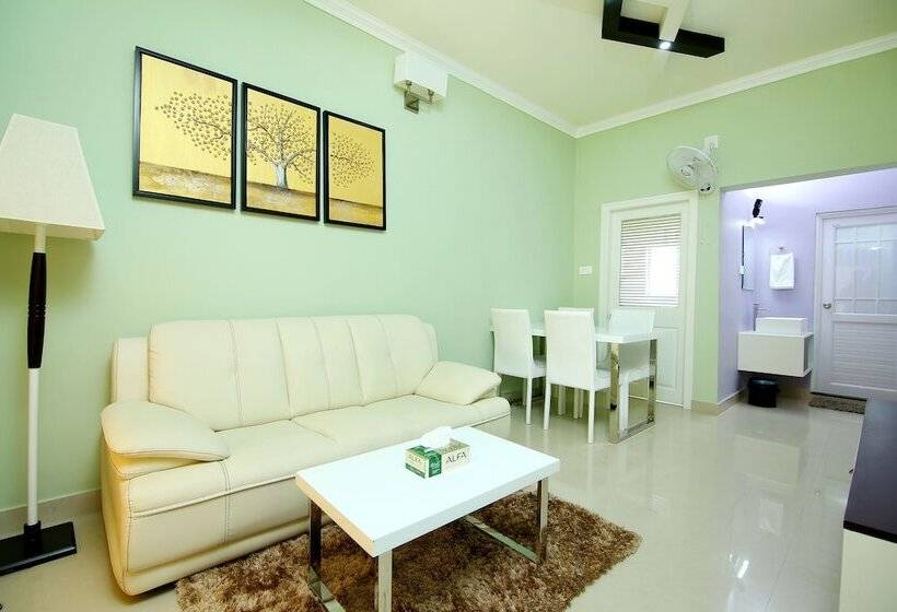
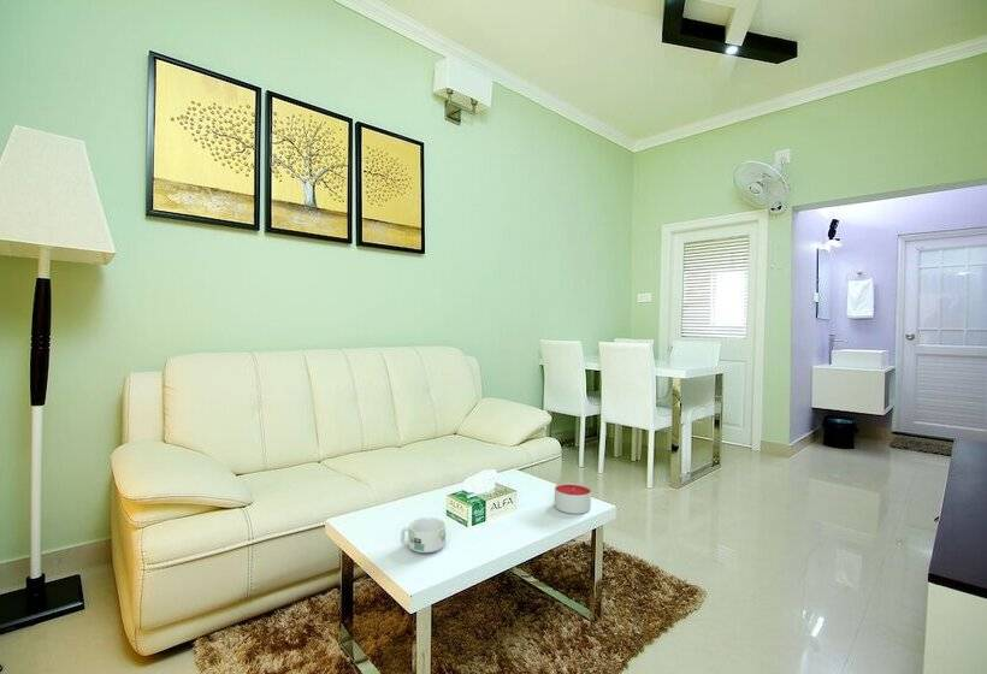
+ mug (422, 536)
+ candle (572, 496)
